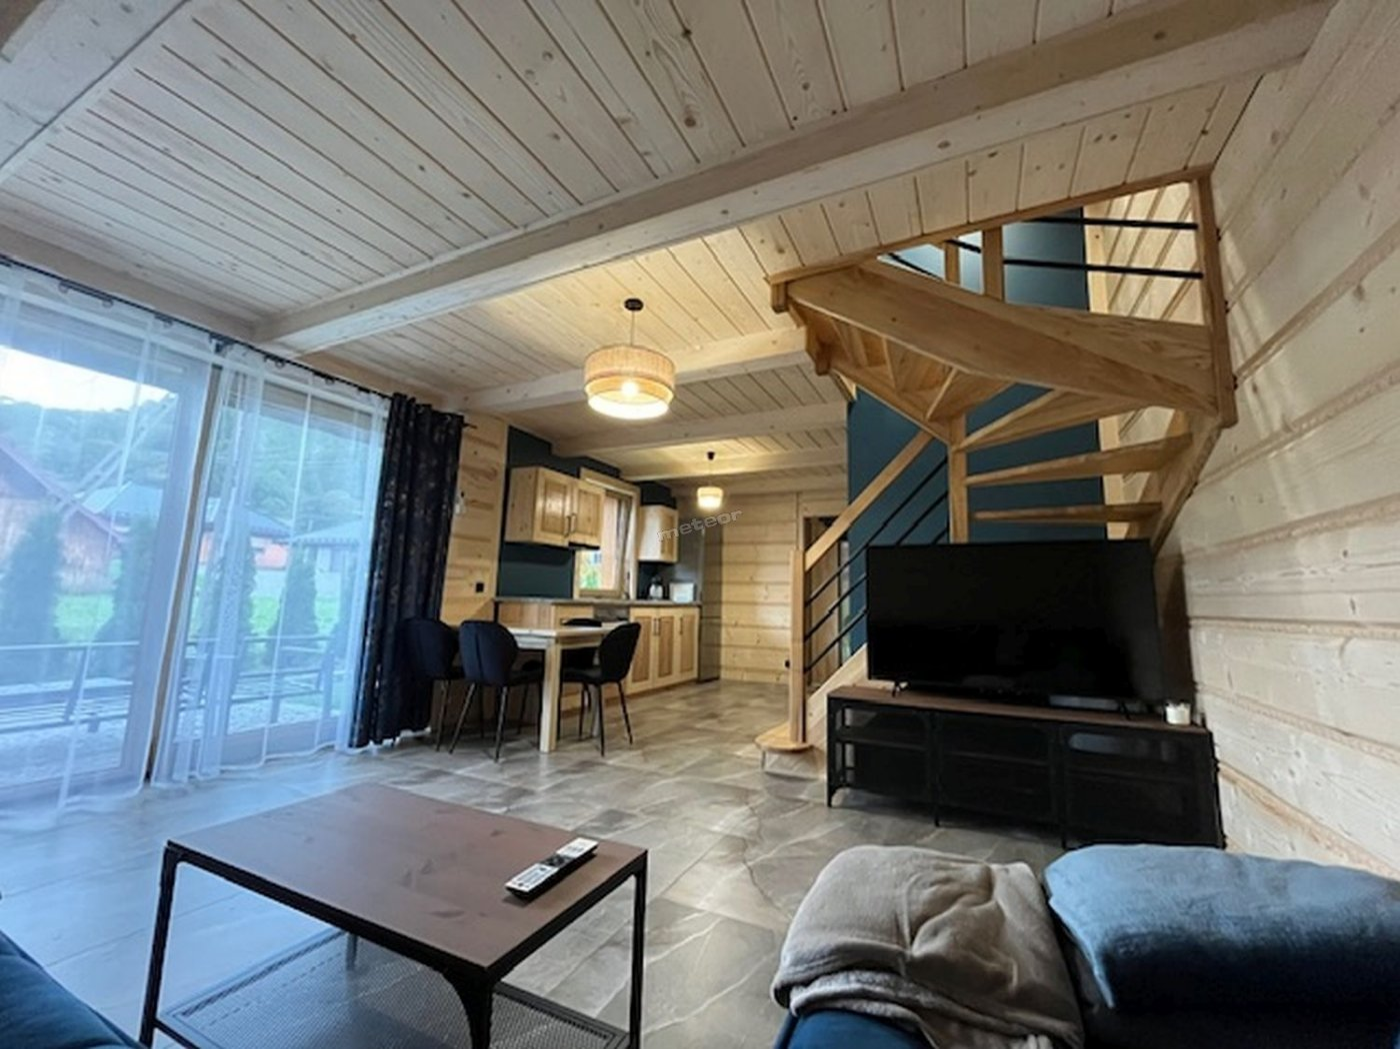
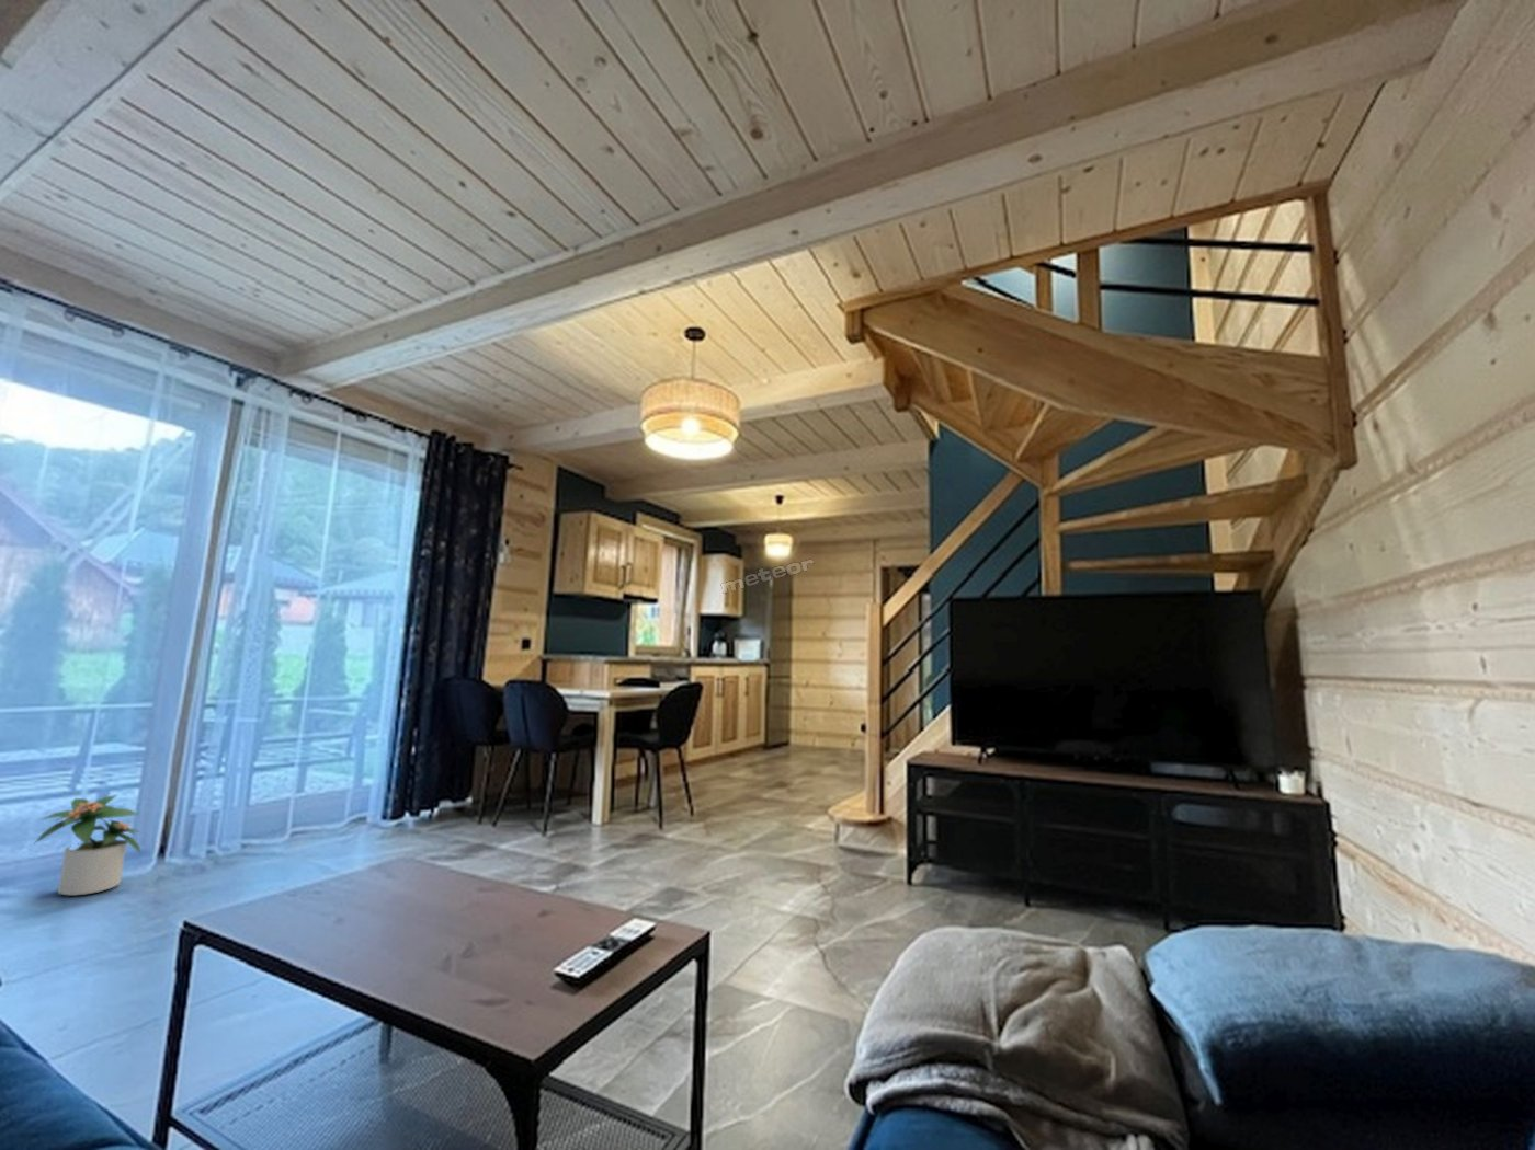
+ potted plant (89, 844)
